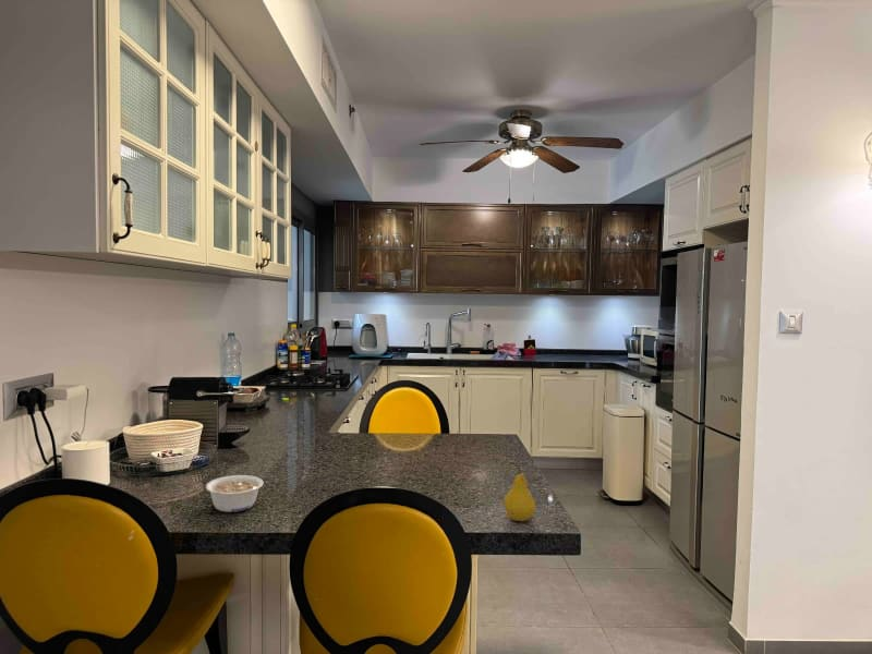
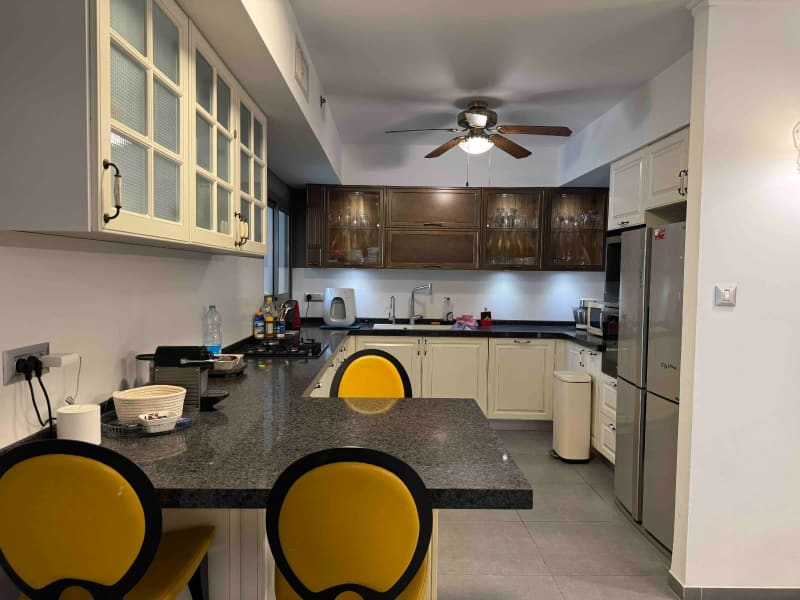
- legume (234, 493)
- fruit (520, 491)
